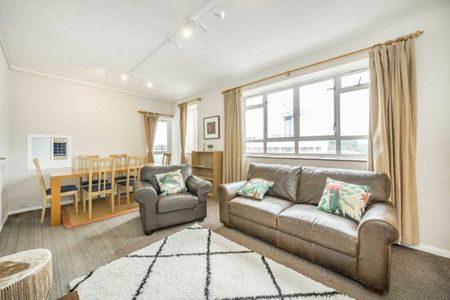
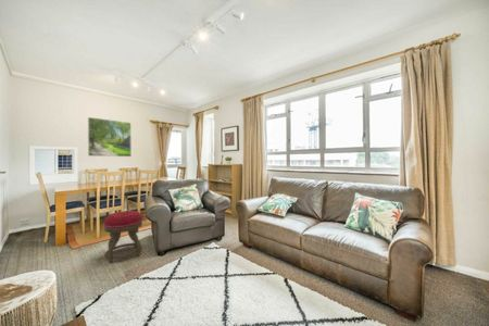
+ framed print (111, 138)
+ stool (122, 231)
